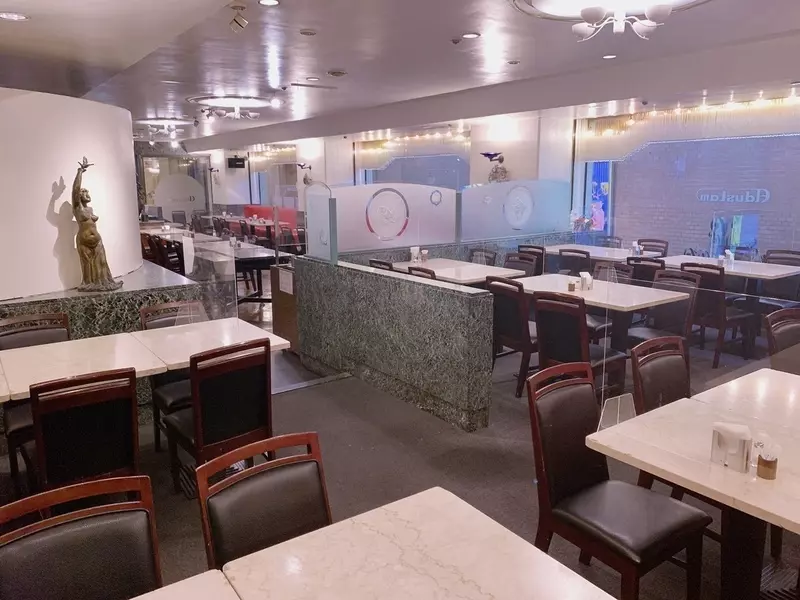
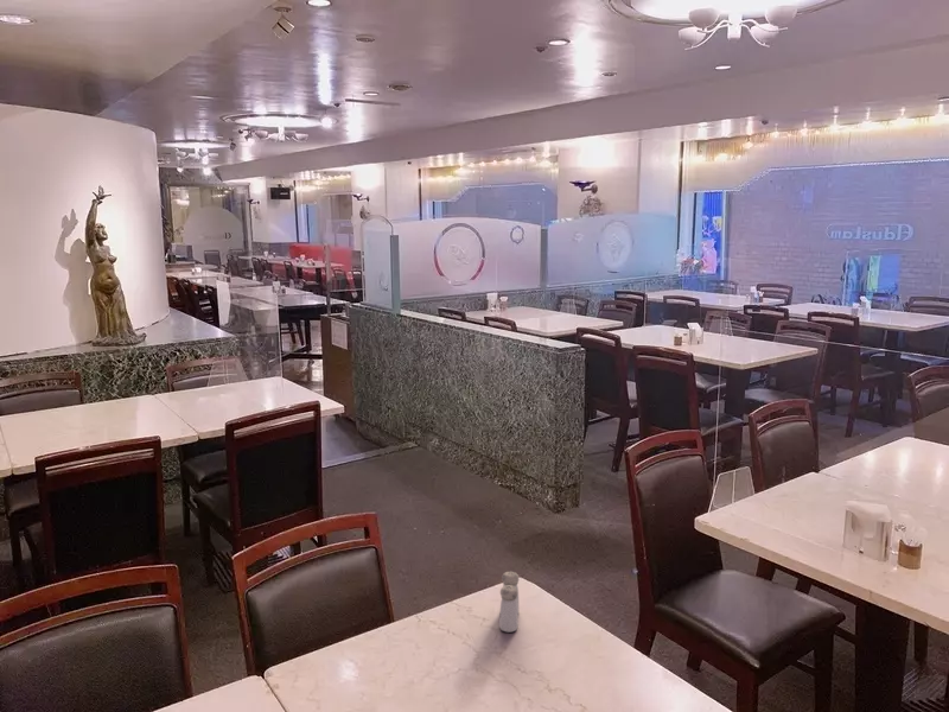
+ salt and pepper shaker (509, 599)
